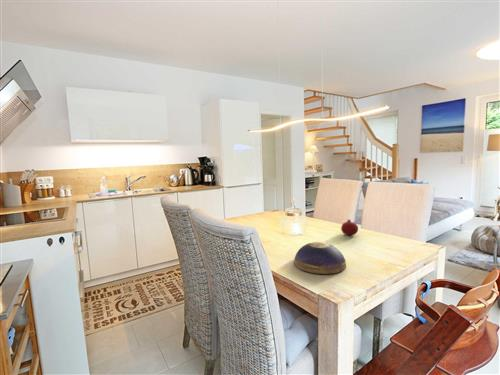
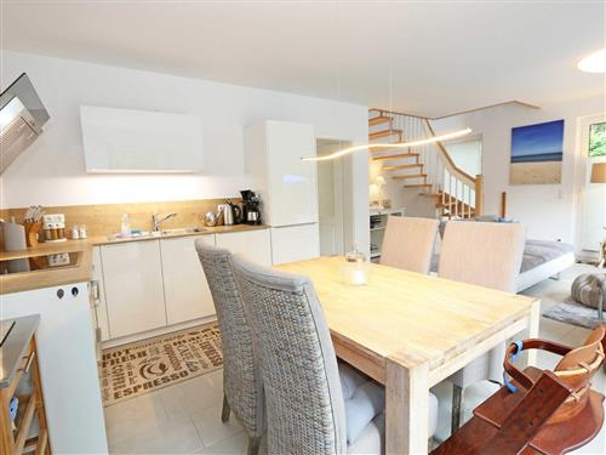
- fruit (349, 227)
- decorative bowl (319, 253)
